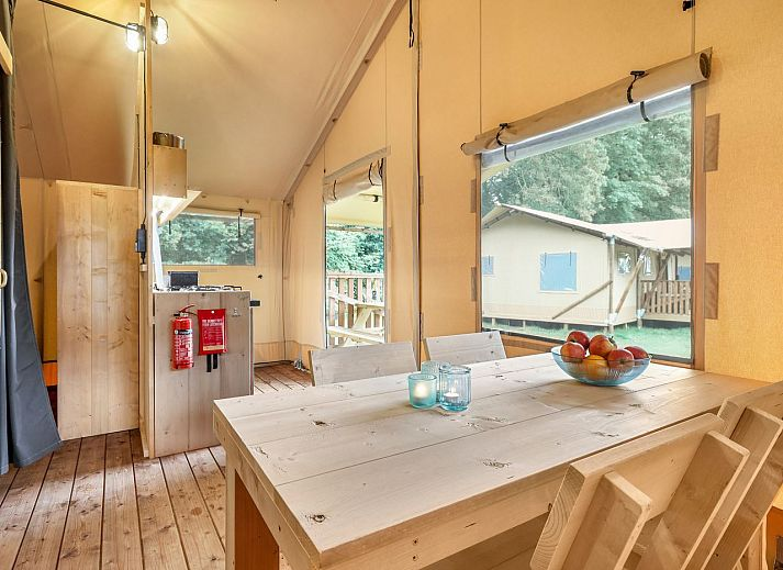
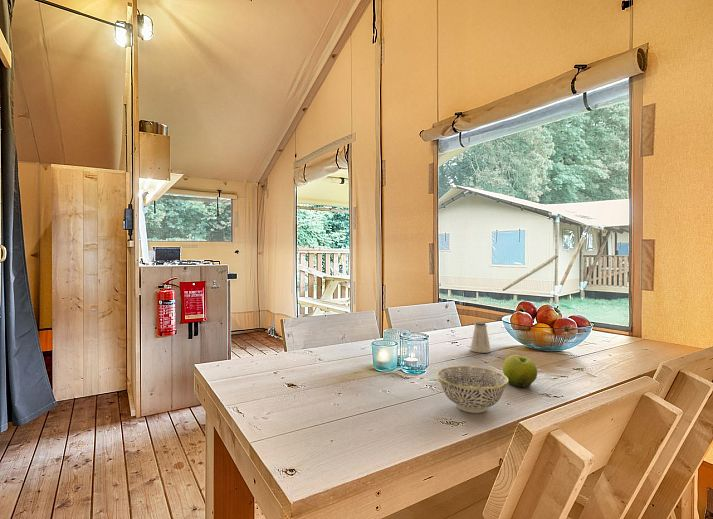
+ bowl (471, 391)
+ saltshaker (480, 336)
+ fruit (519, 370)
